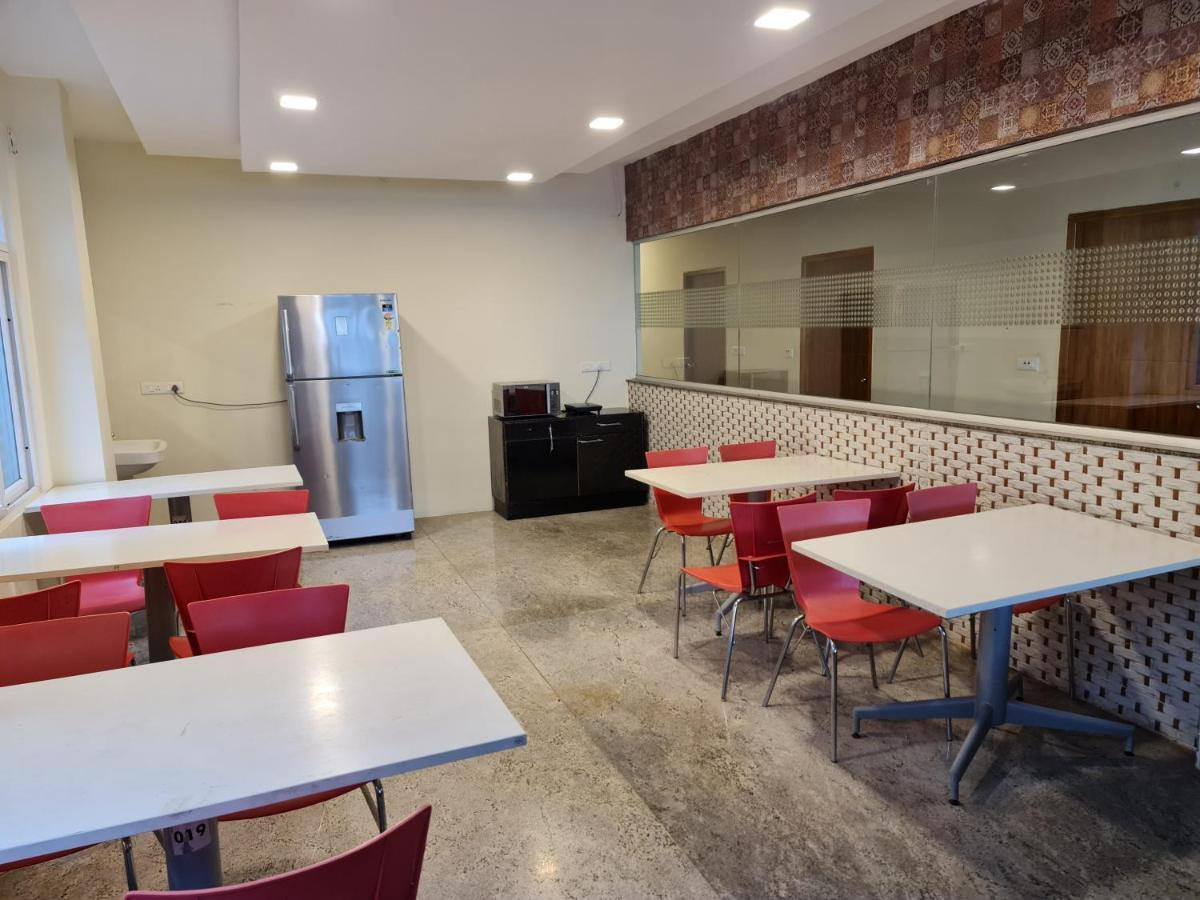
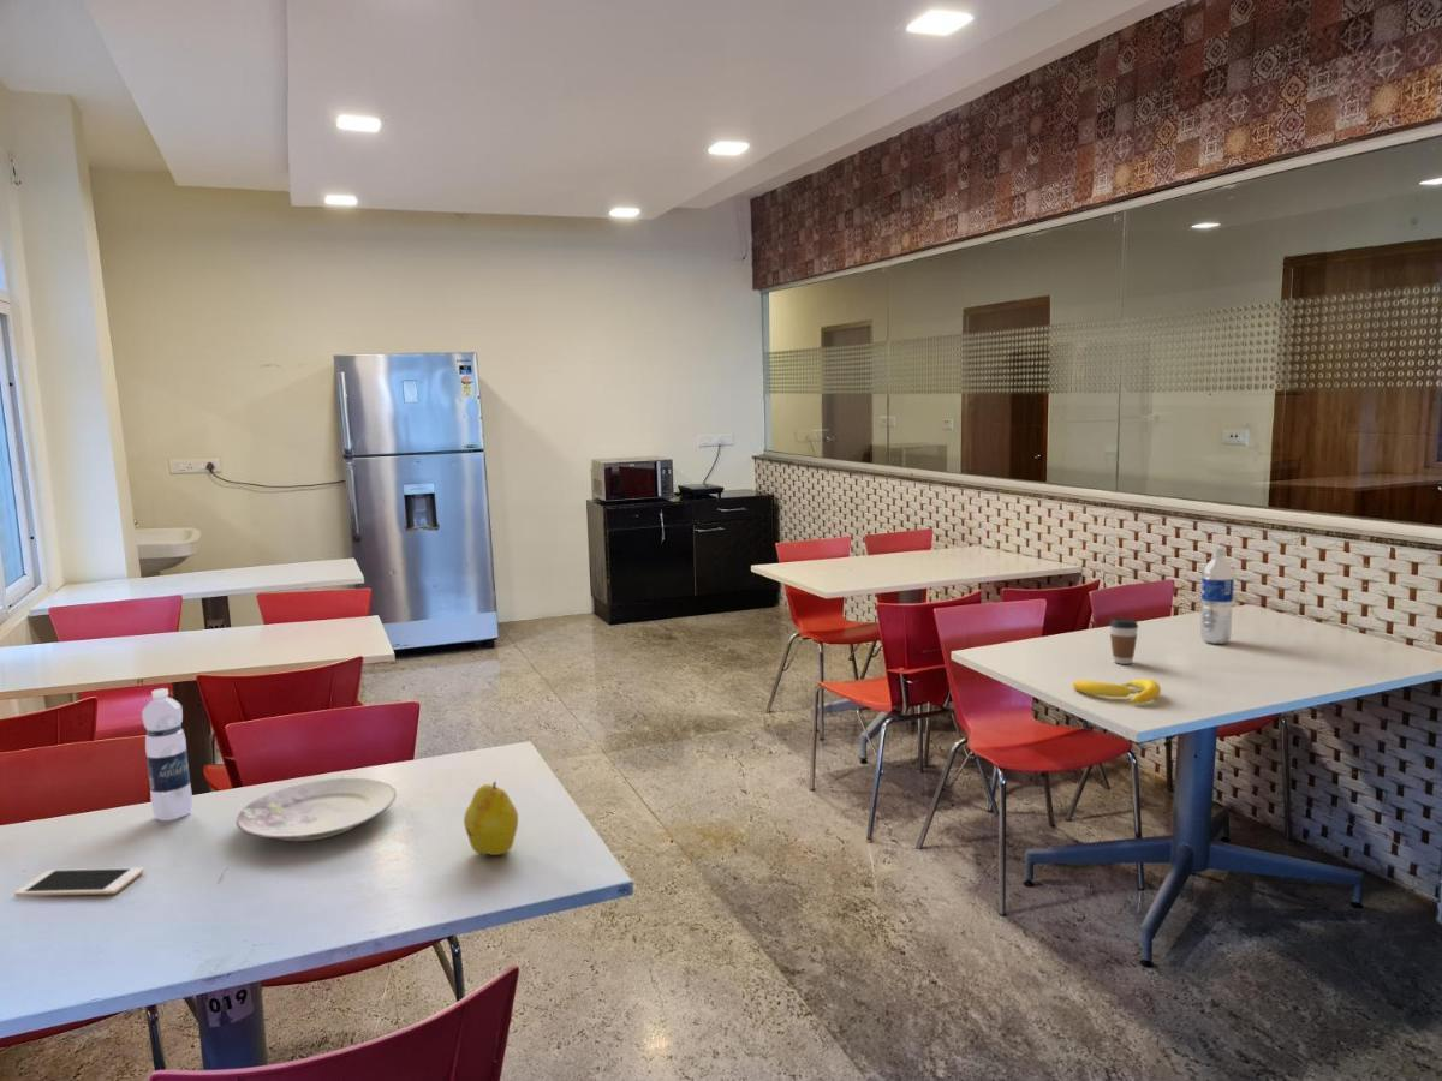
+ fruit (490, 818)
+ water bottle (1216, 595)
+ cell phone (81, 882)
+ water bottle (166, 753)
+ banana (1118, 686)
+ plate (318, 812)
+ coffee cup (1122, 640)
